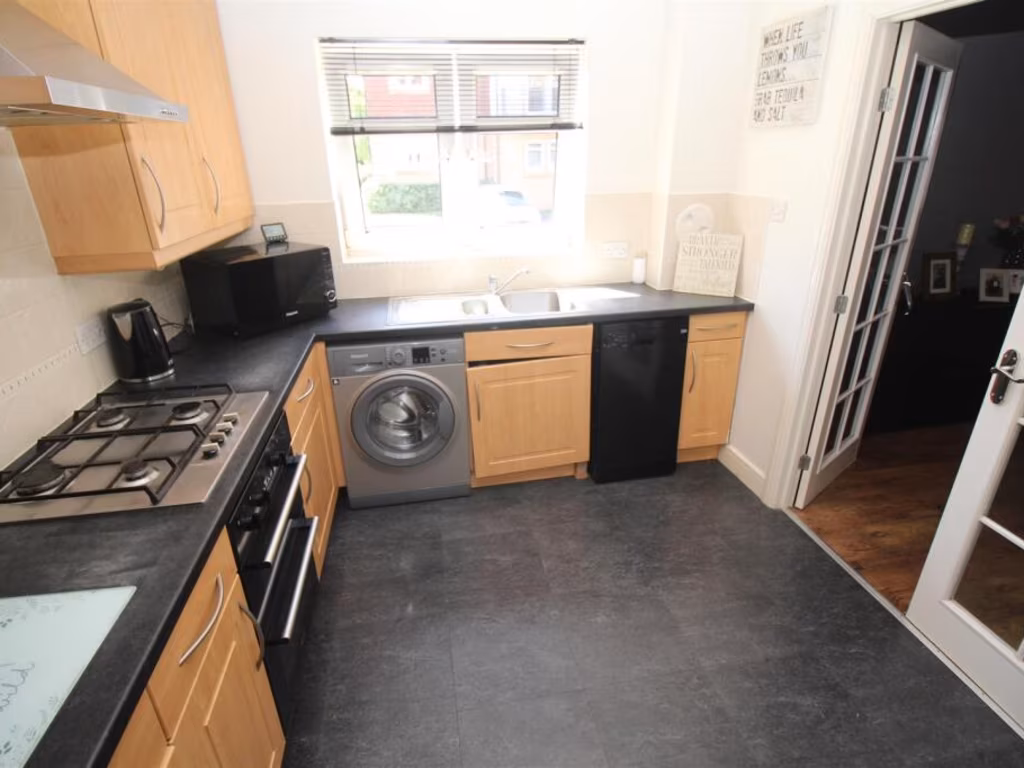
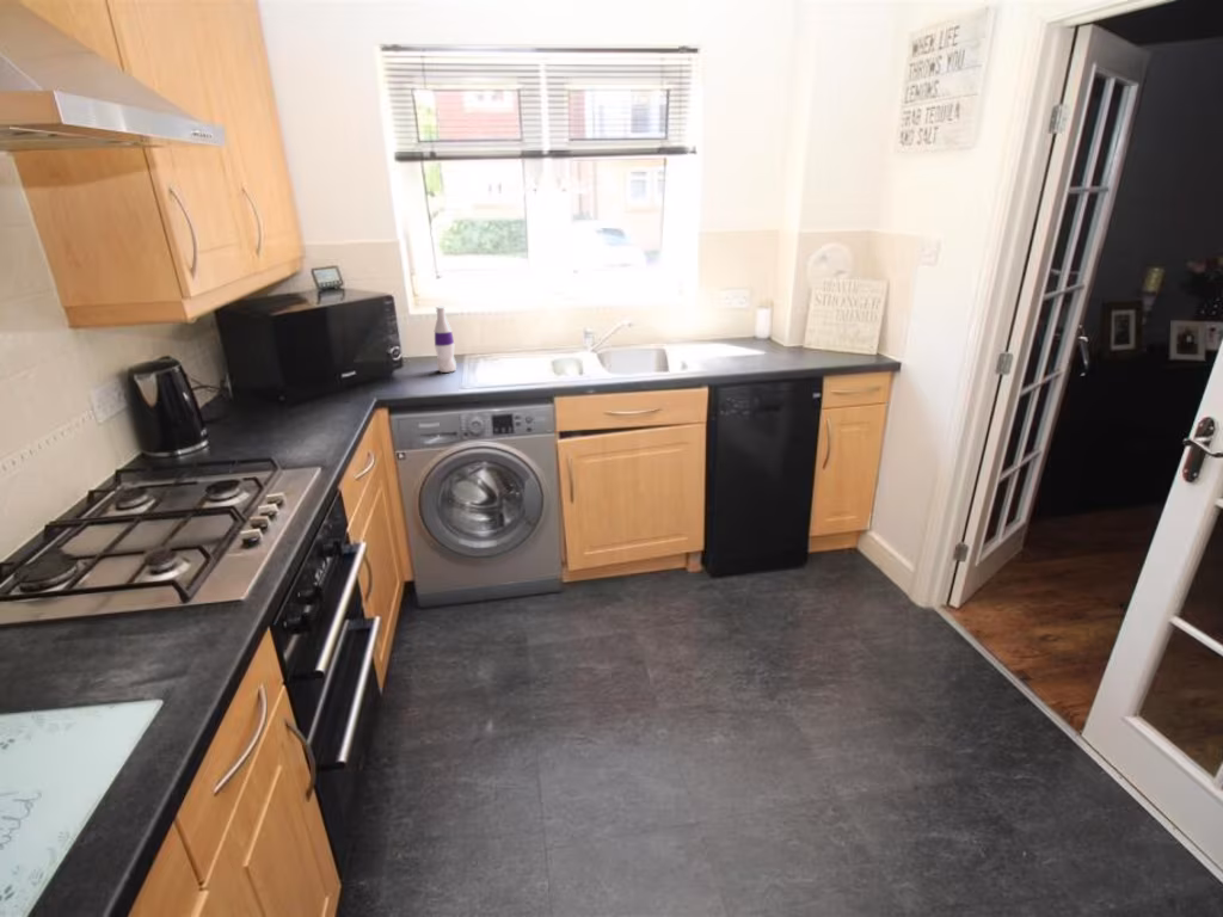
+ bottle (443, 338)
